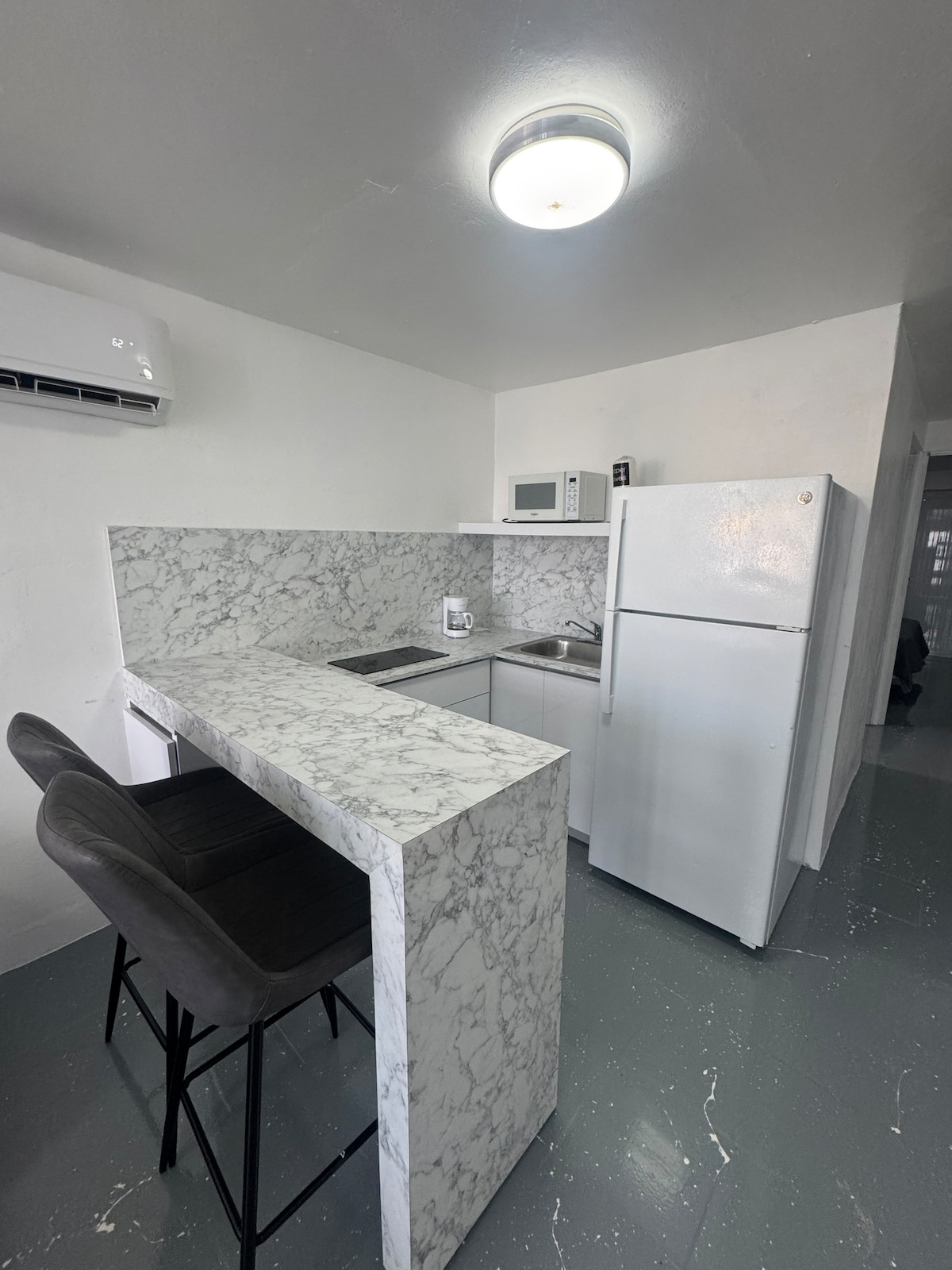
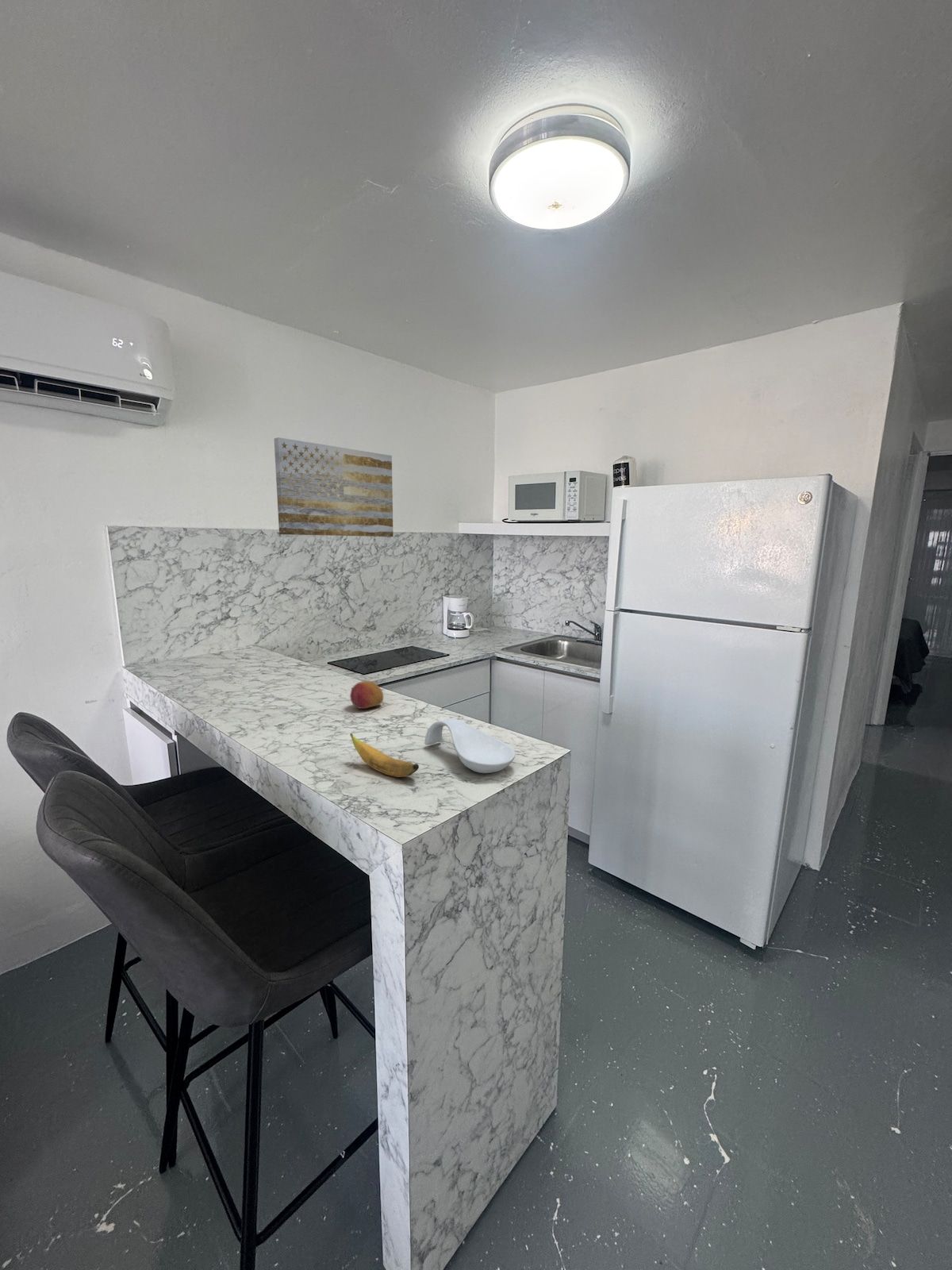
+ banana (383, 756)
+ fruit (367, 694)
+ wall art (339, 492)
+ spoon rest (466, 743)
